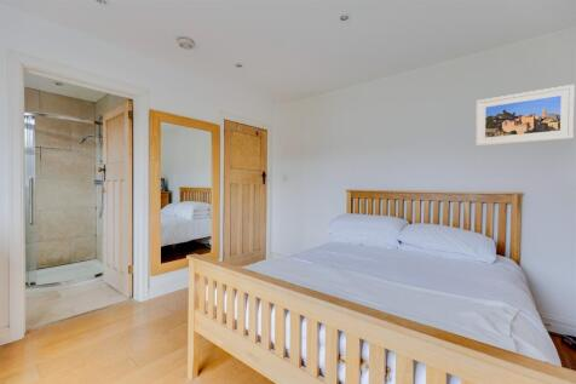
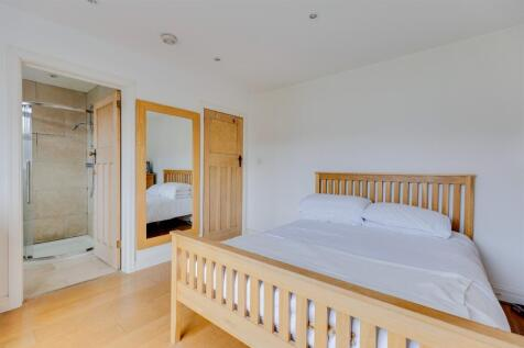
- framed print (520, 118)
